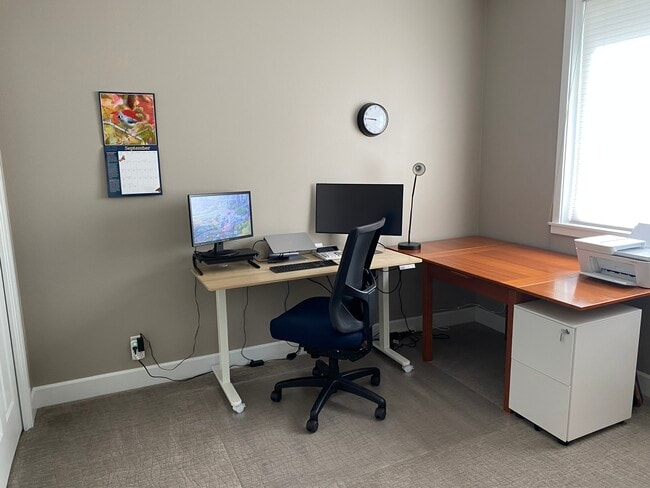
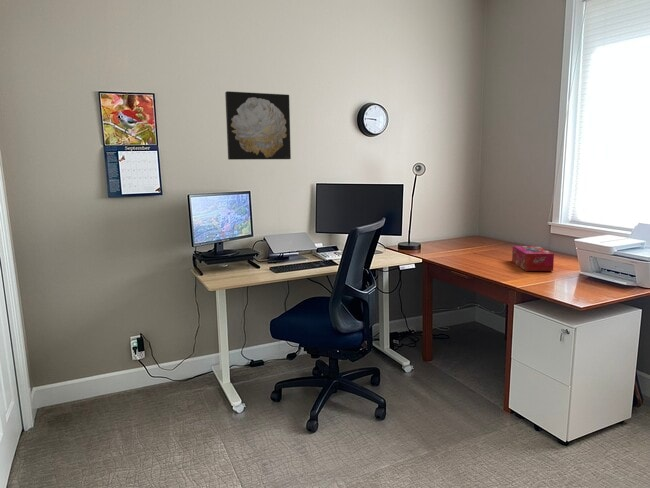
+ tissue box (531, 257)
+ wall art (258, 126)
